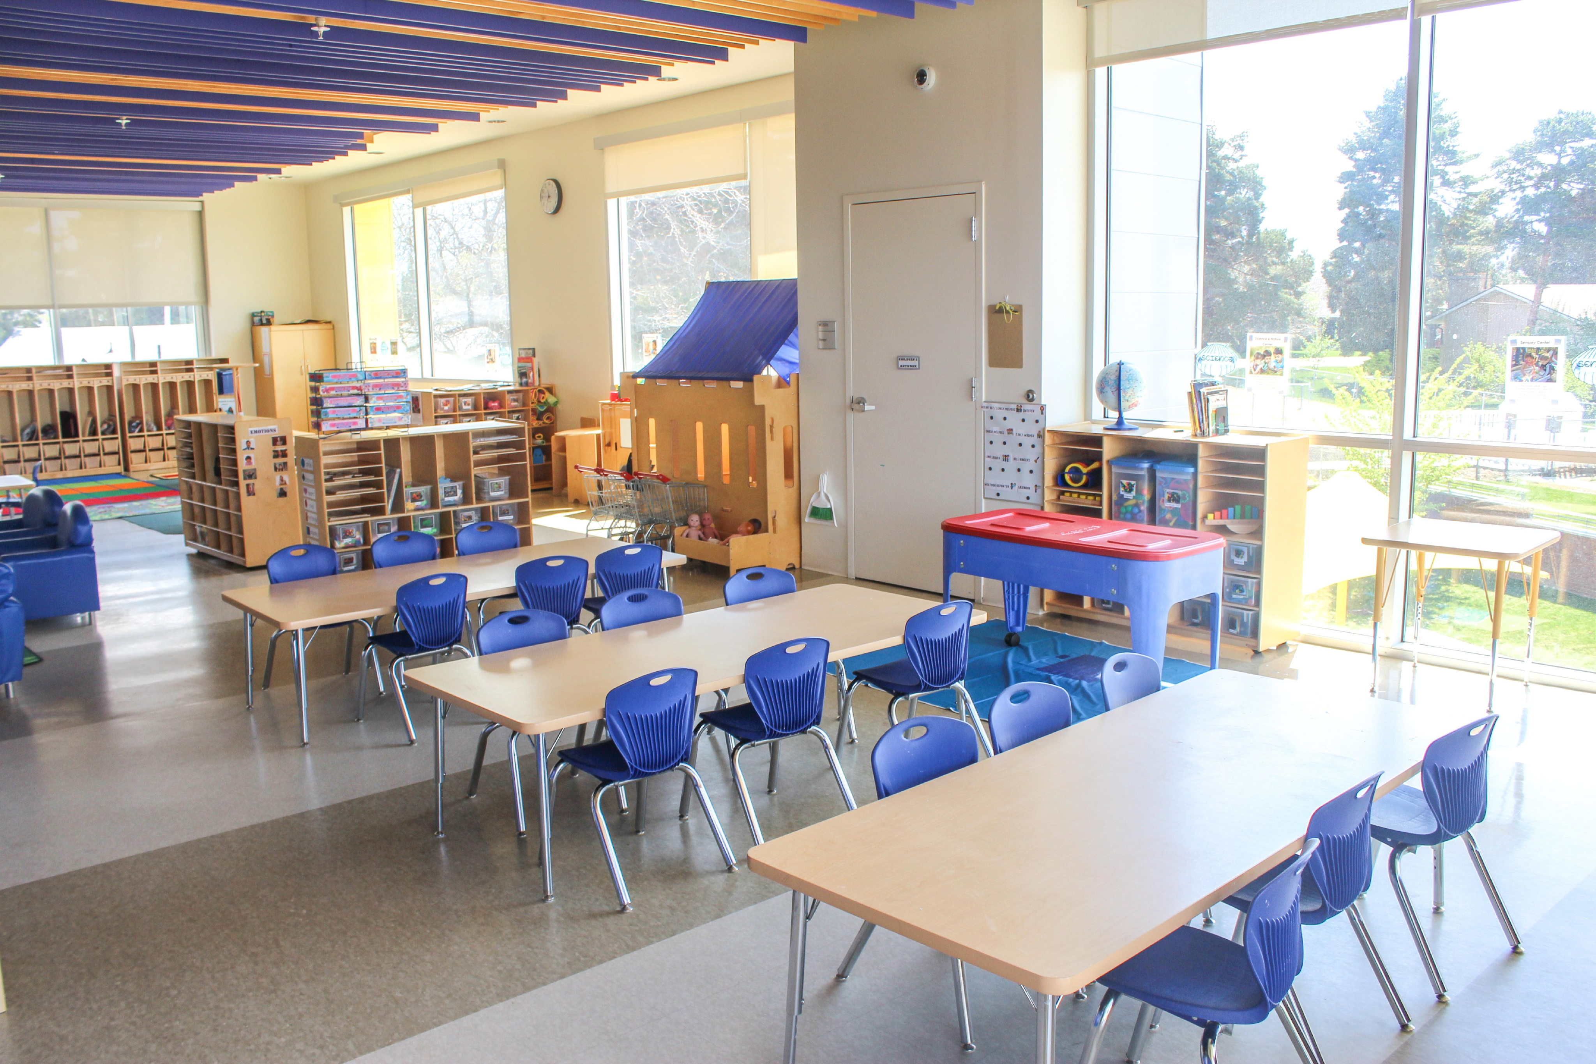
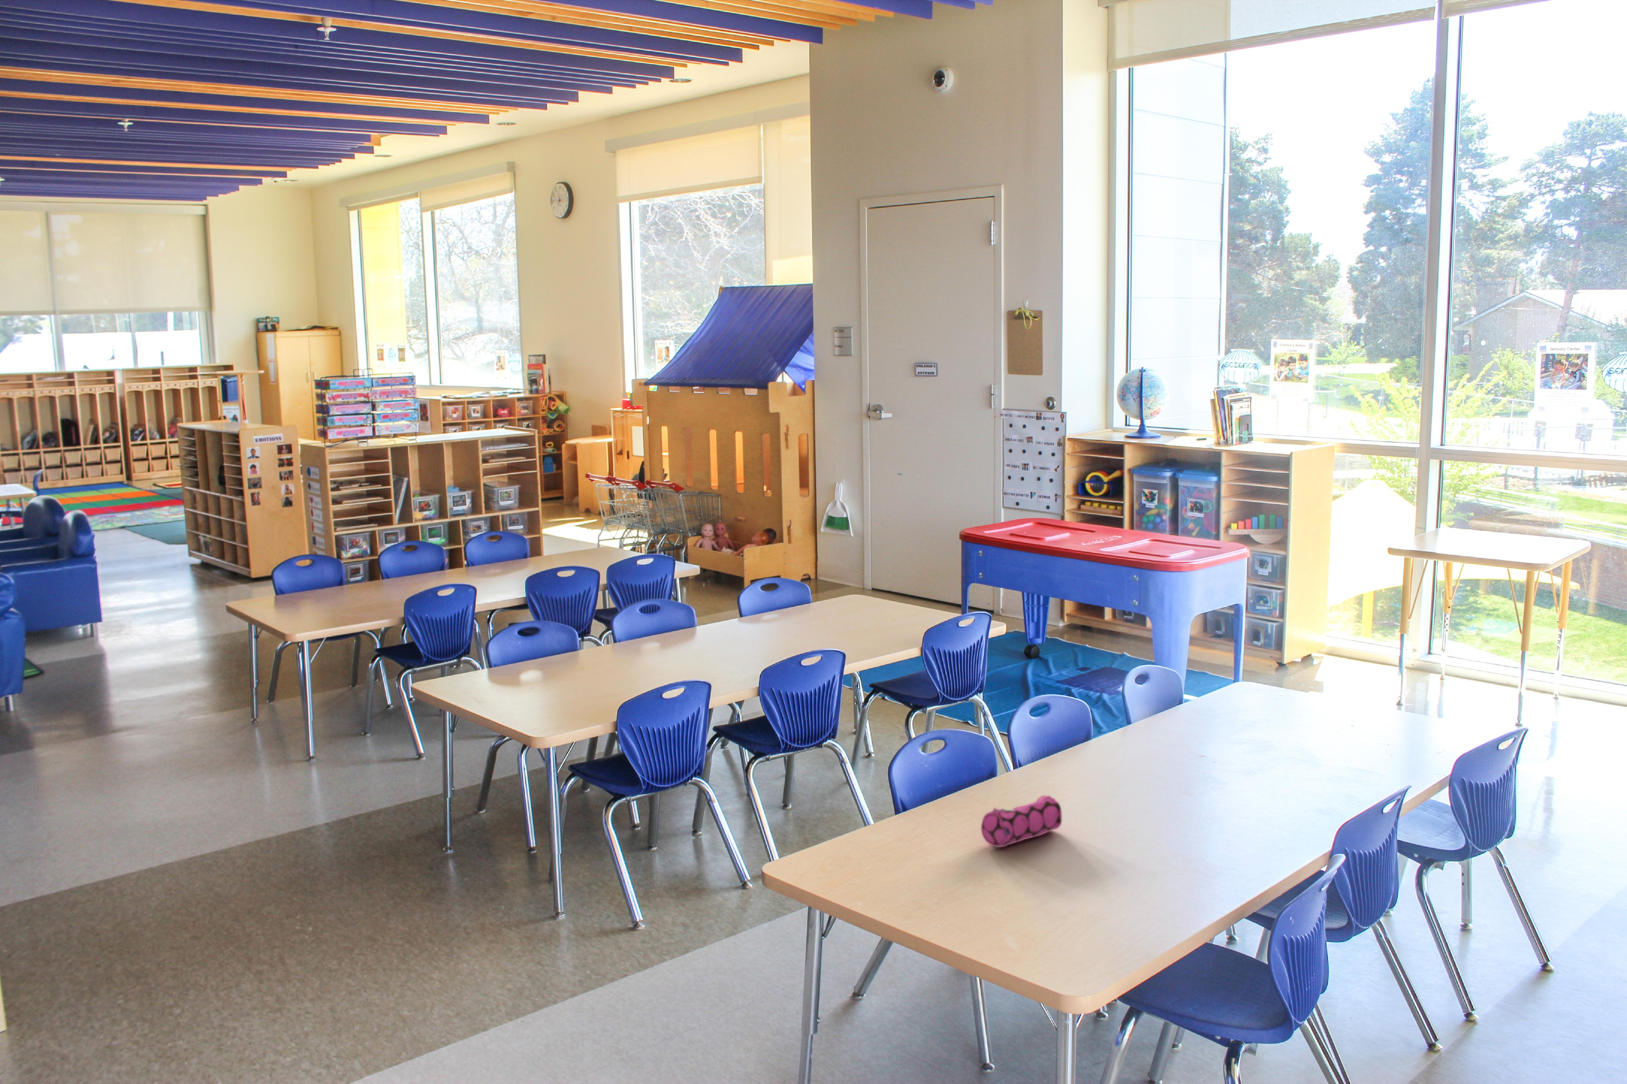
+ pencil case (1023, 819)
